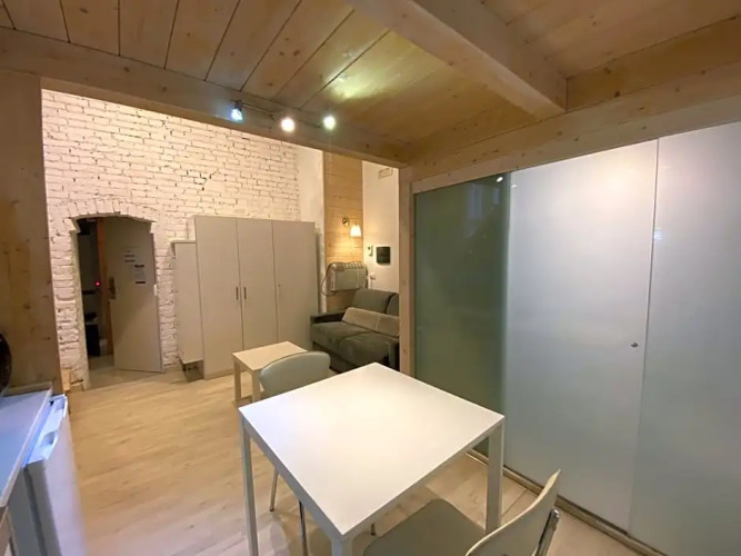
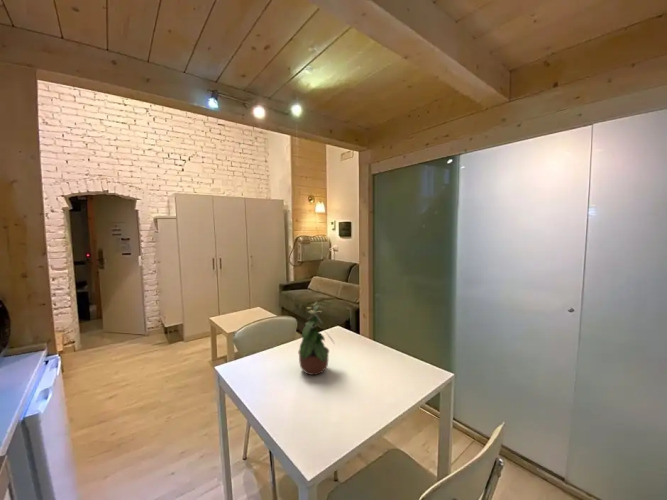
+ potted plant (315, 336)
